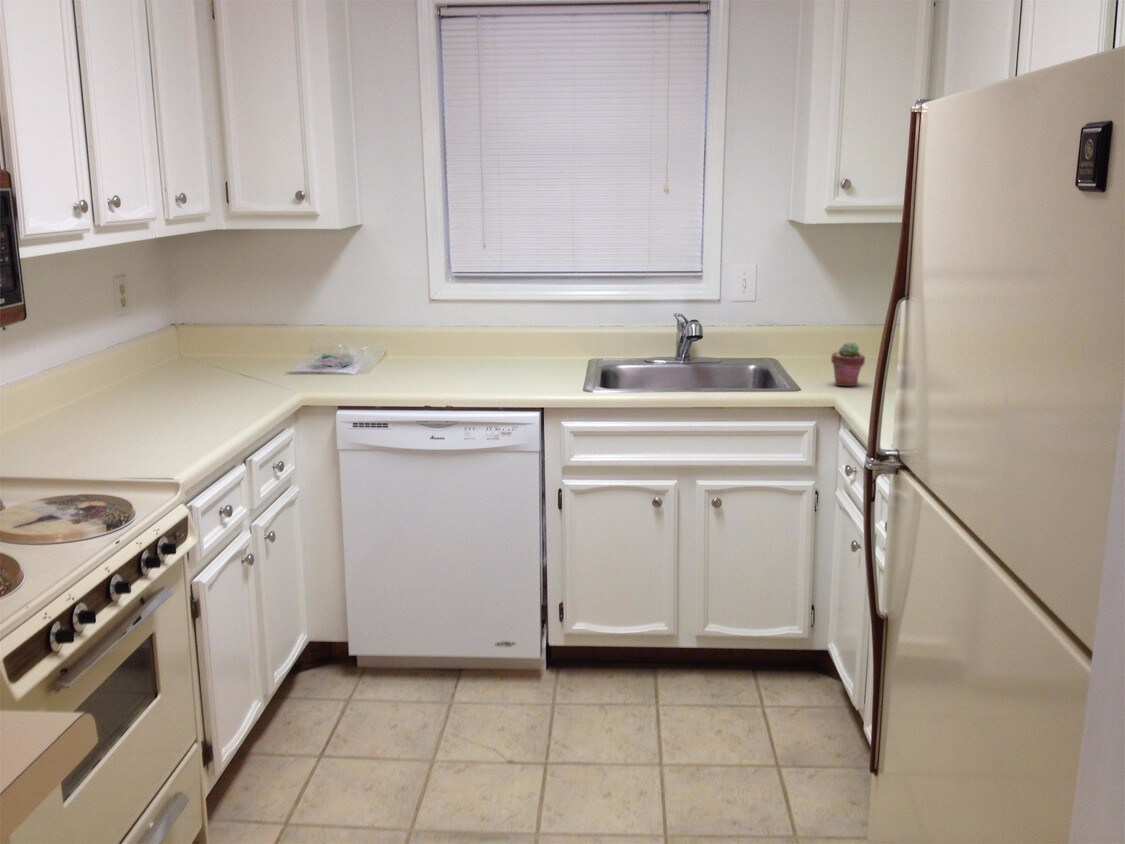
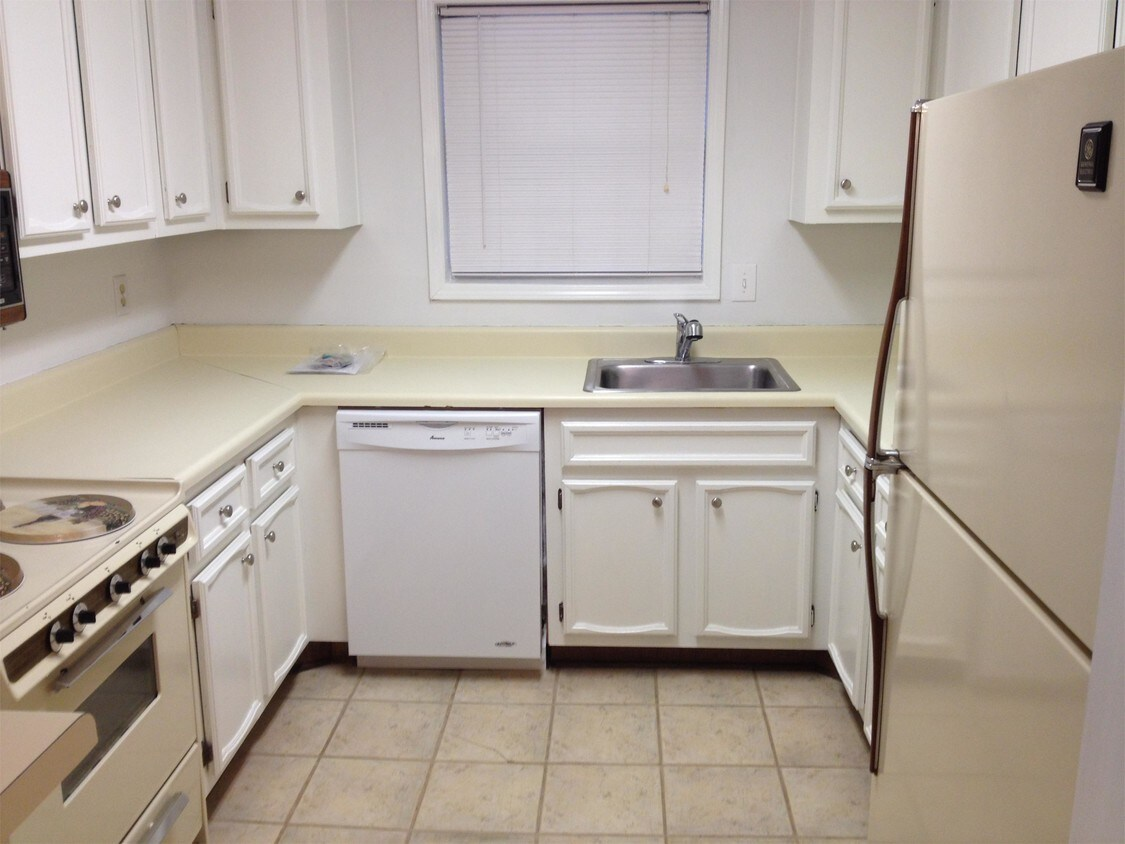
- potted succulent (847, 363)
